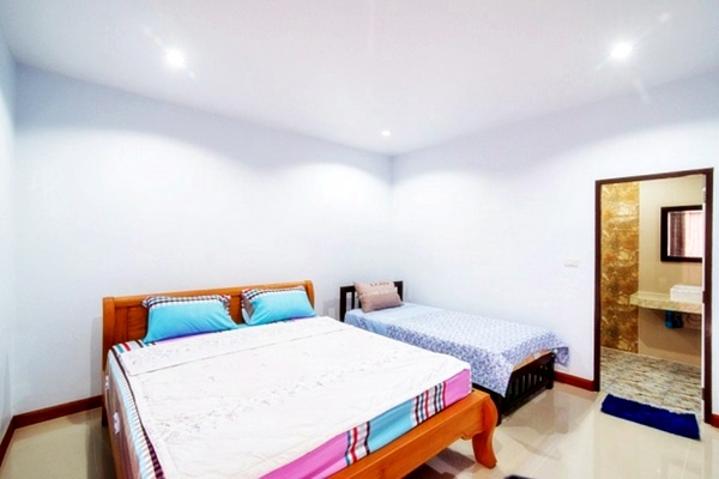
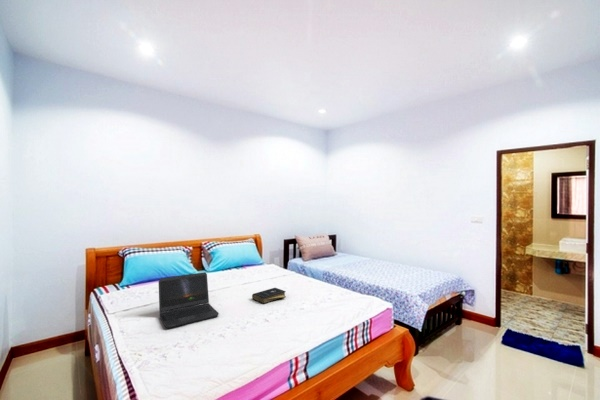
+ laptop computer (188, 297)
+ book (270, 295)
